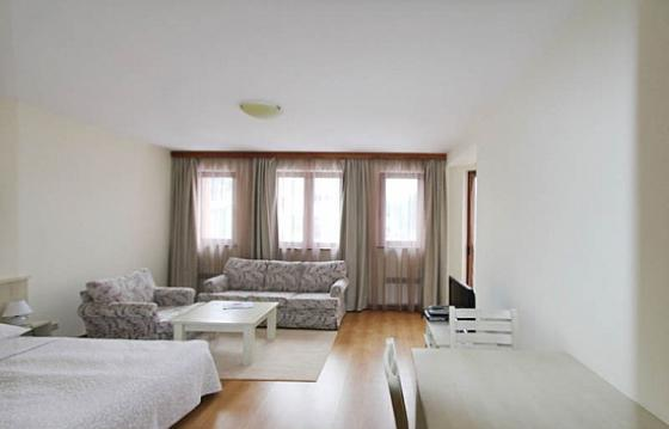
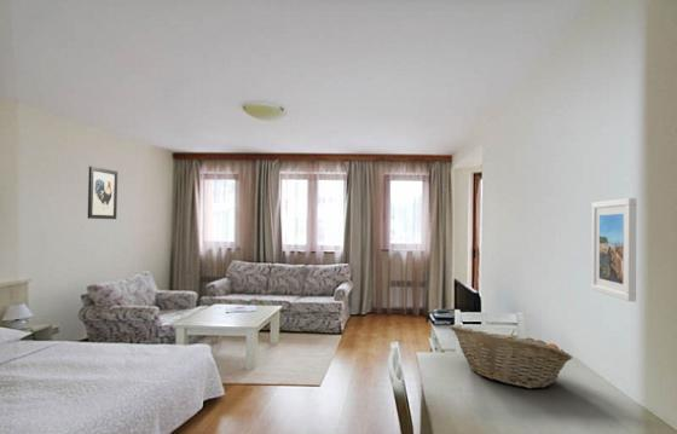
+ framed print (612, 248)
+ fruit basket (507, 349)
+ wall art (103, 193)
